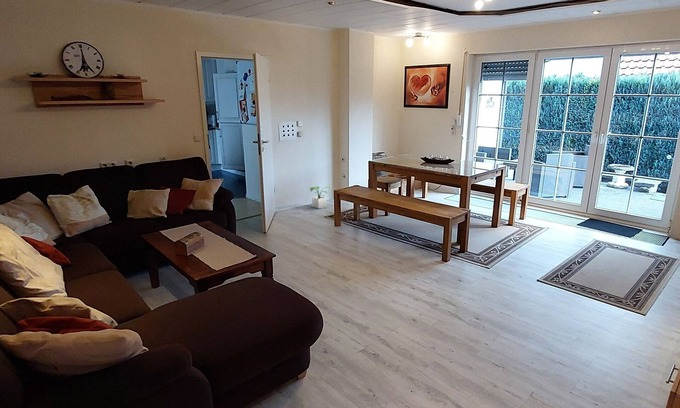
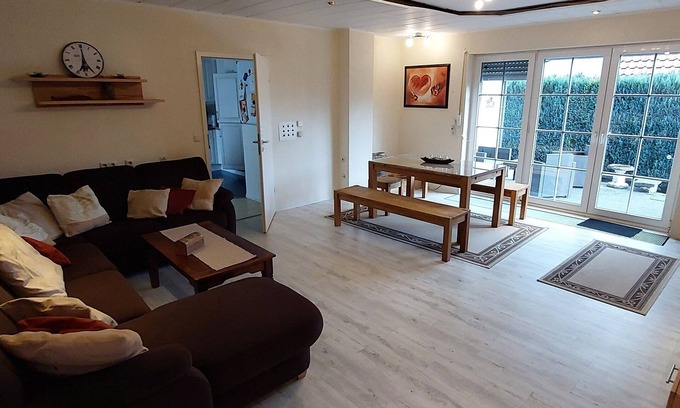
- potted plant (318, 196)
